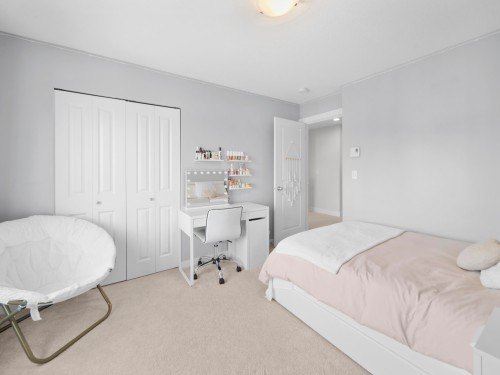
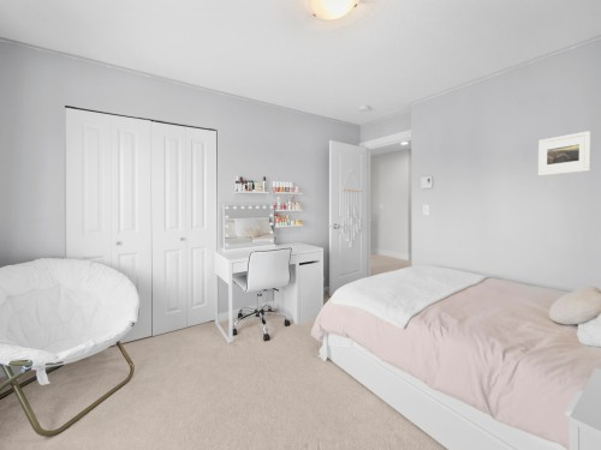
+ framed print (563, 155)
